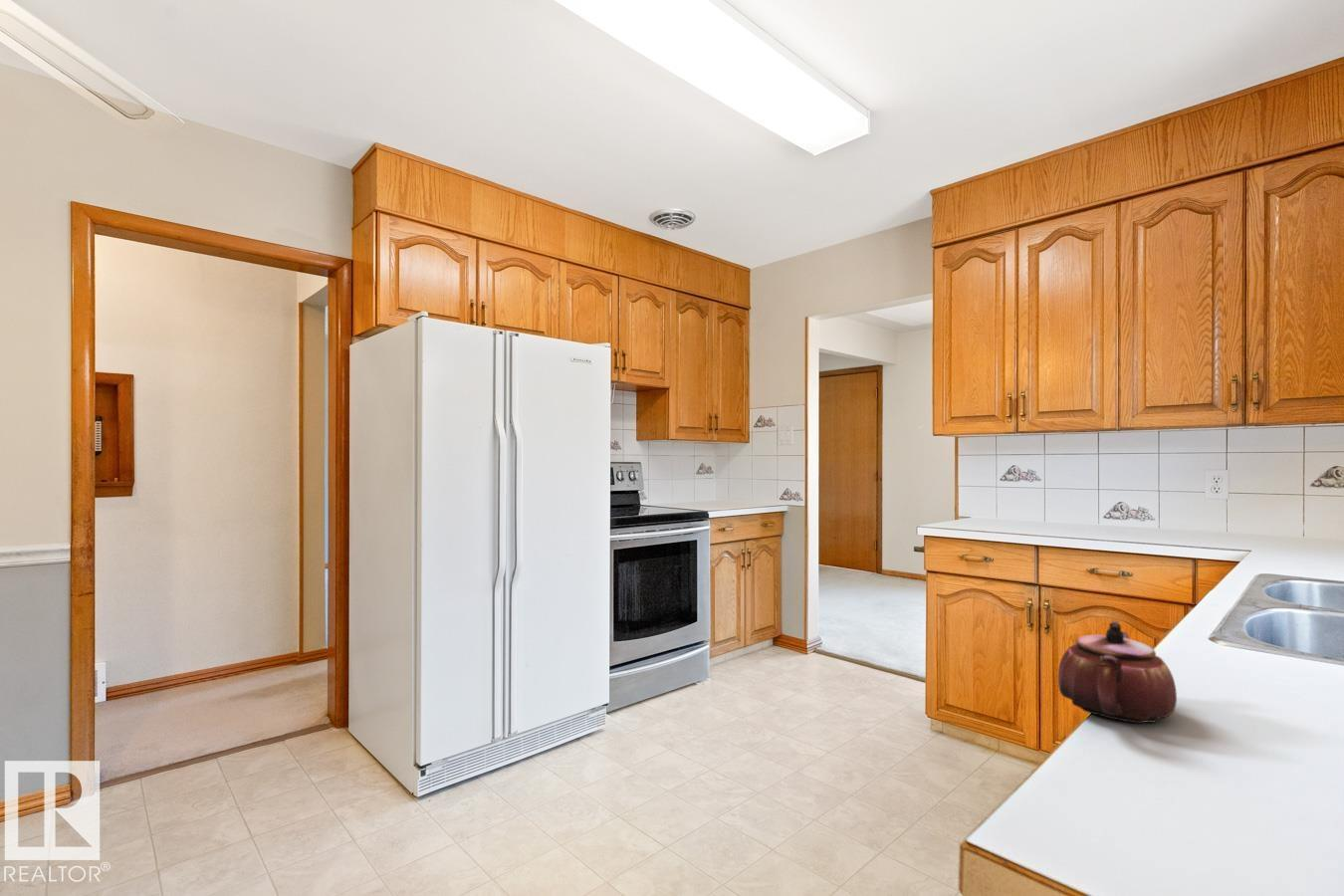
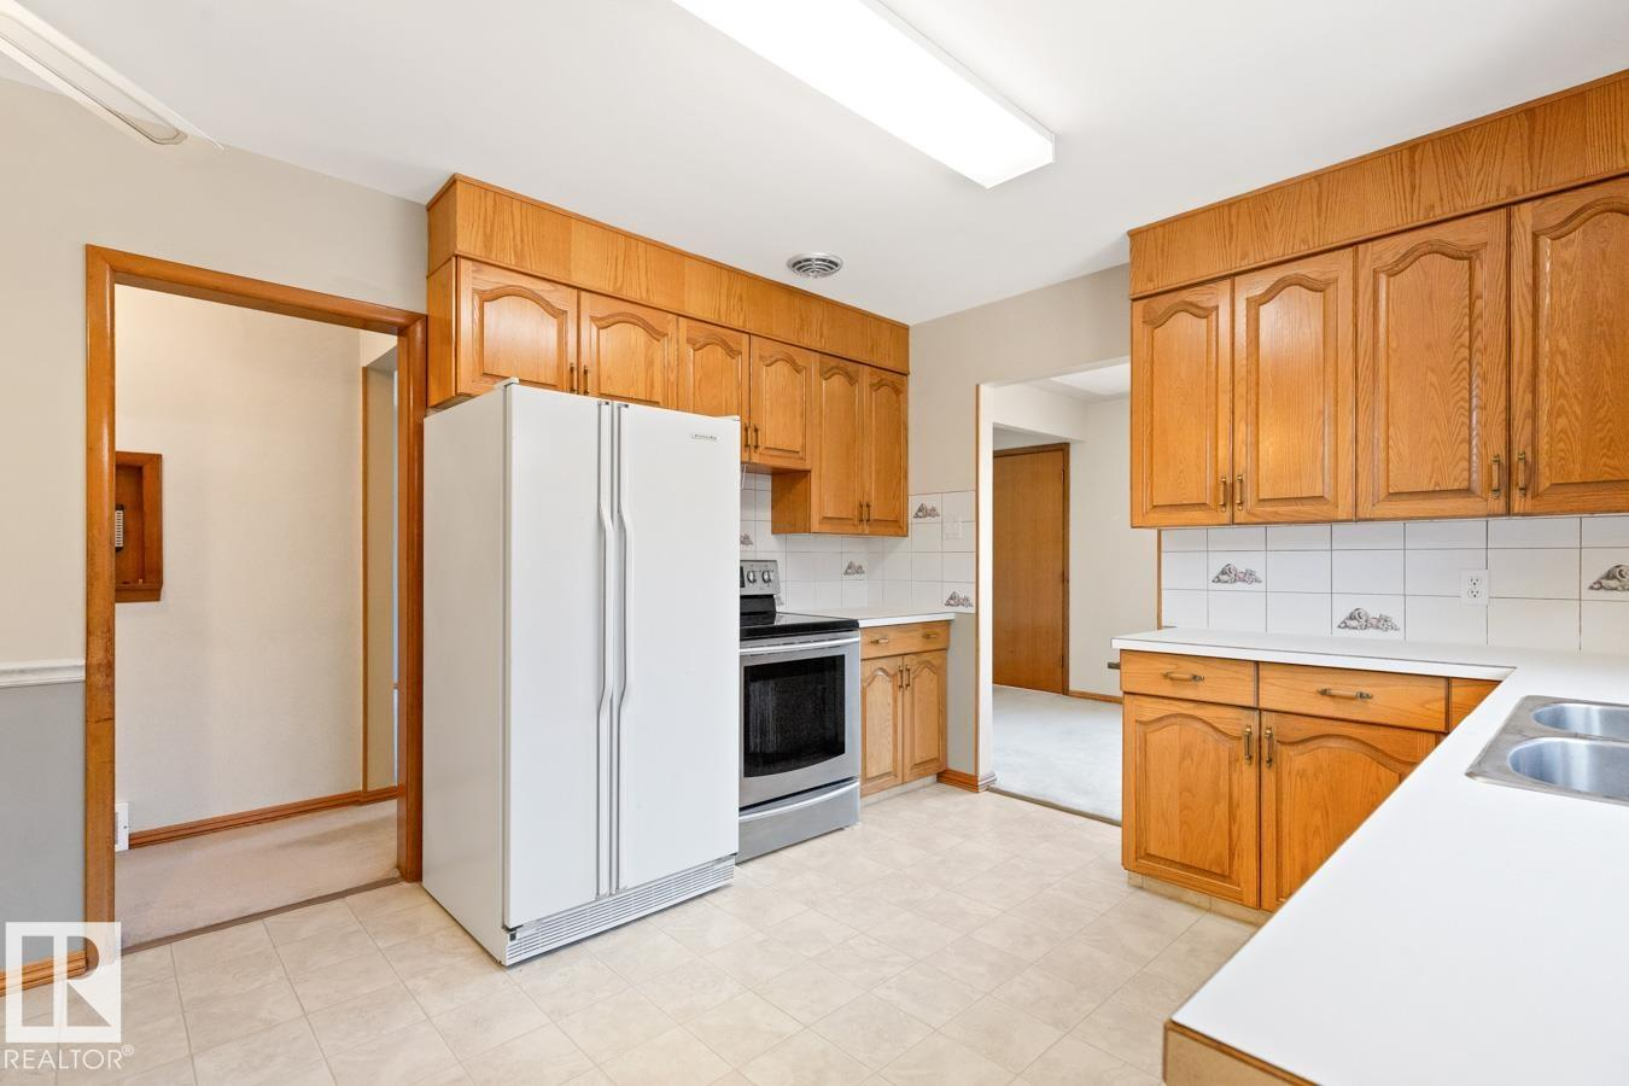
- teapot (1113, 664)
